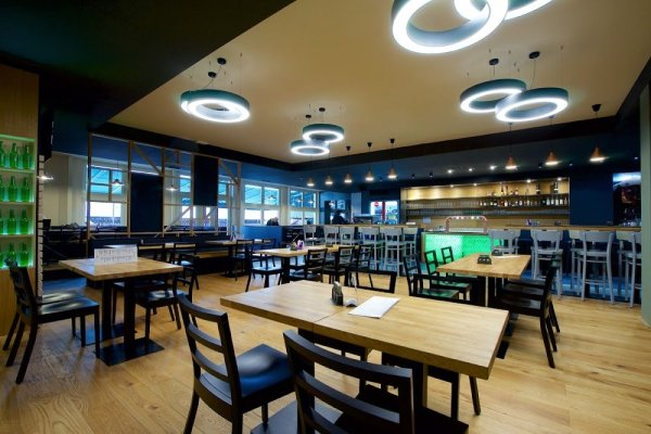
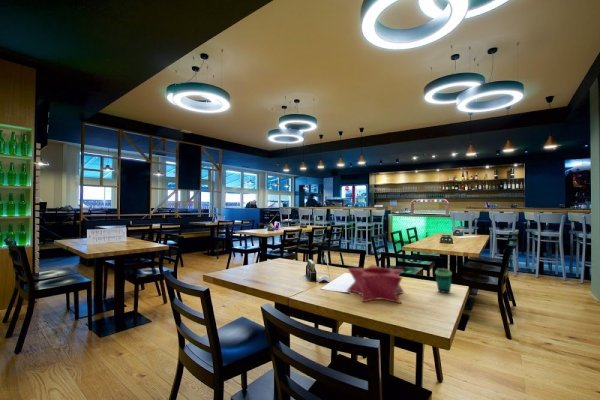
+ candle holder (379, 283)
+ cup (443, 280)
